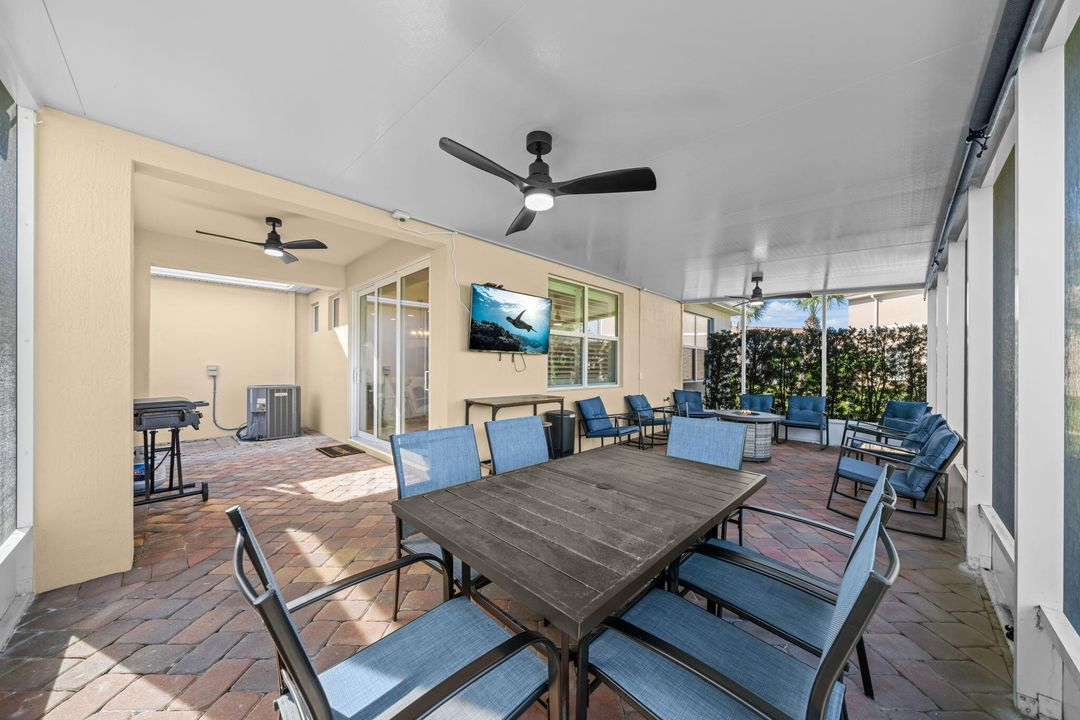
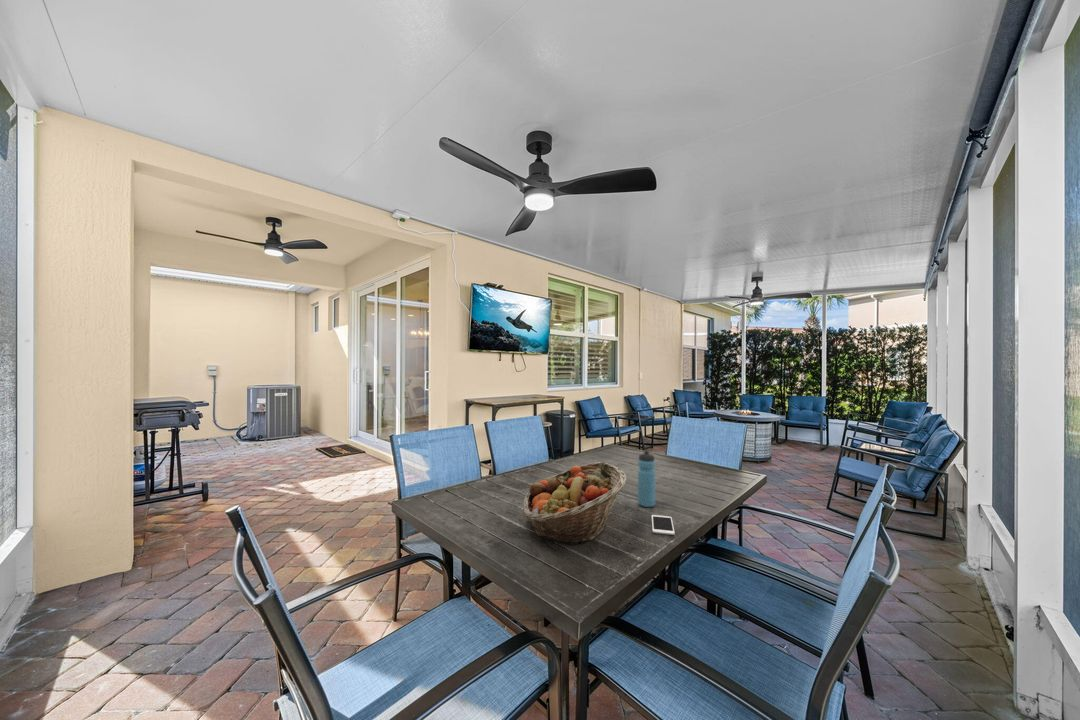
+ cell phone (662, 524)
+ fruit basket (573, 497)
+ water bottle (646, 477)
